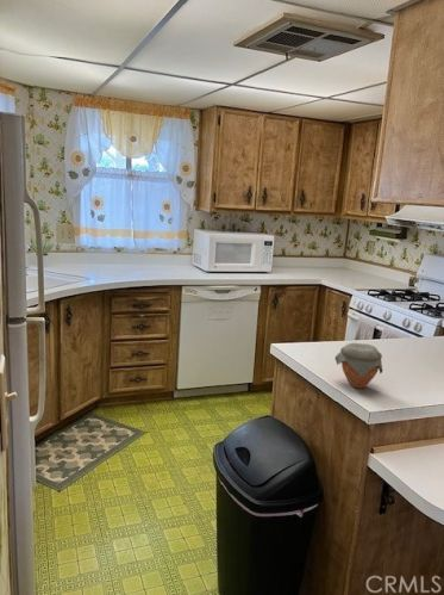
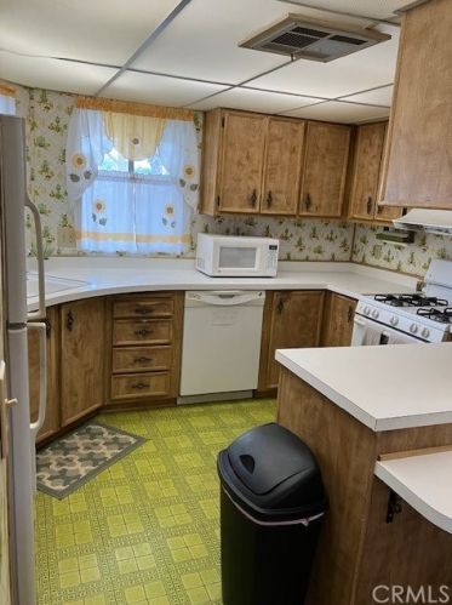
- jar (359, 366)
